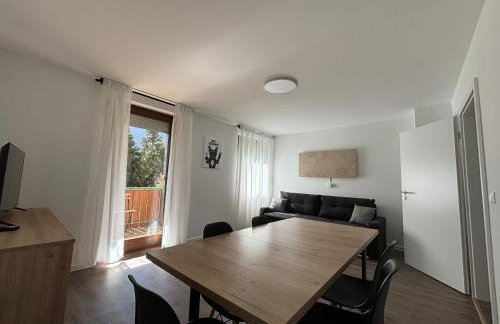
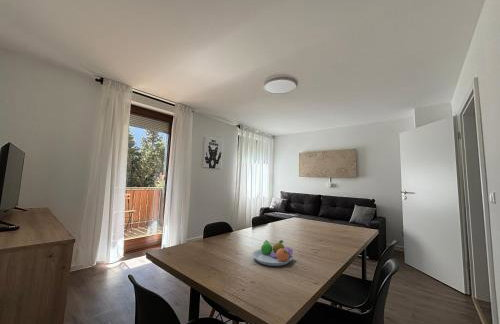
+ fruit bowl (272, 250)
